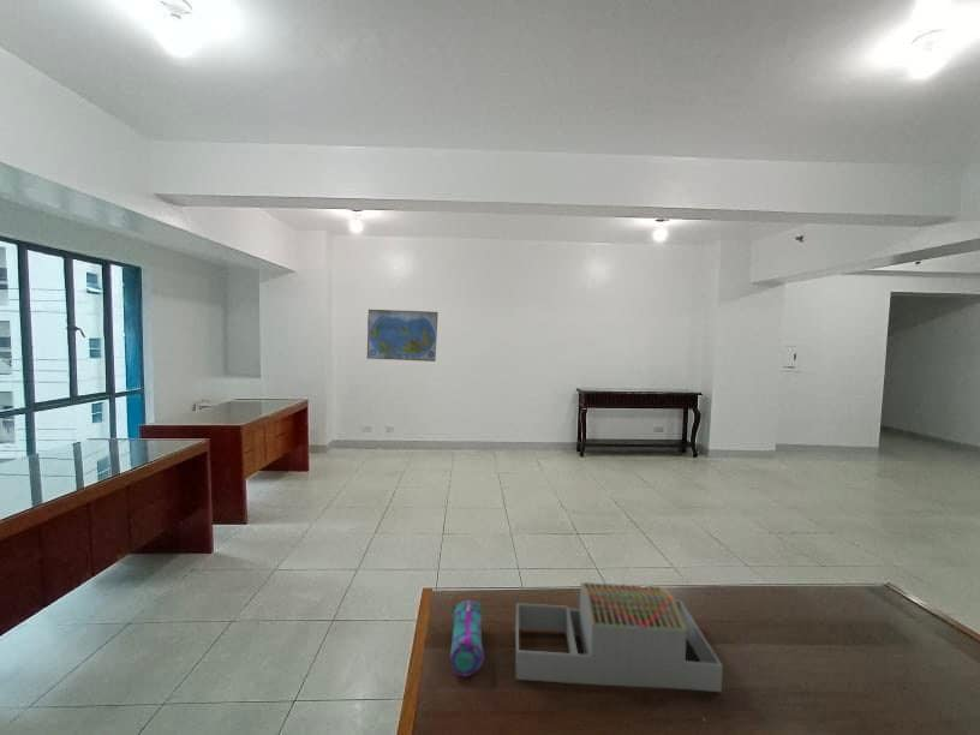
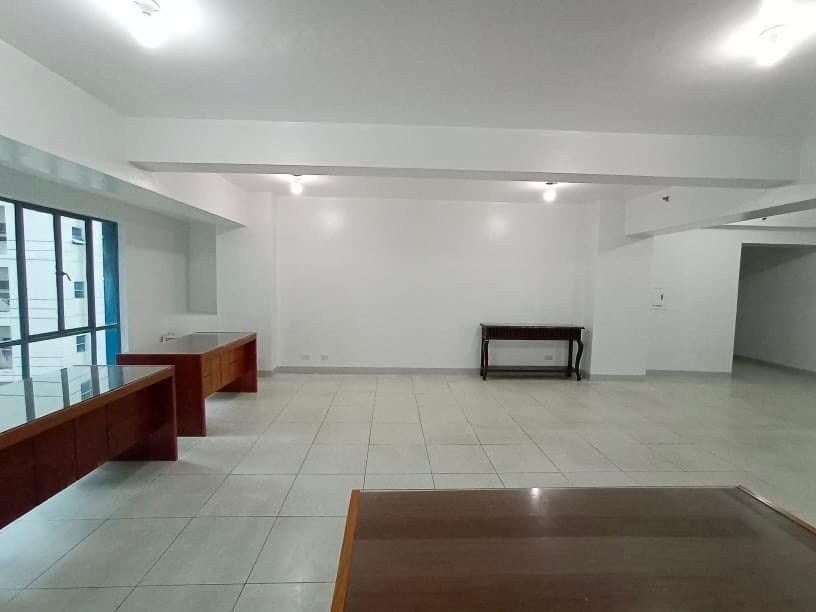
- world map (402, 335)
- architectural model (606, 616)
- pencil case (466, 634)
